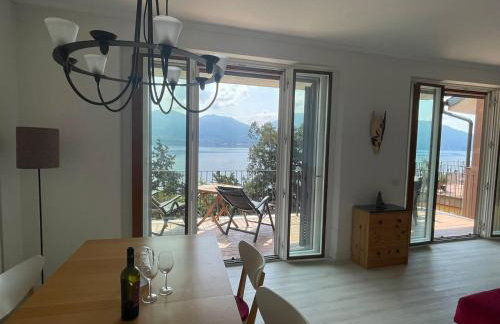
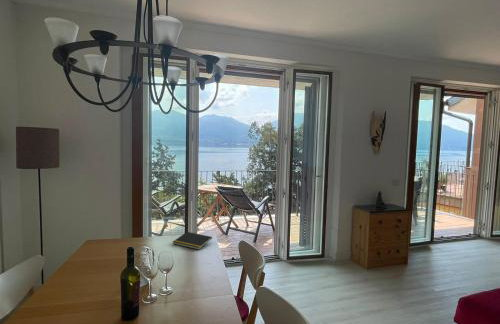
+ notepad (192, 240)
